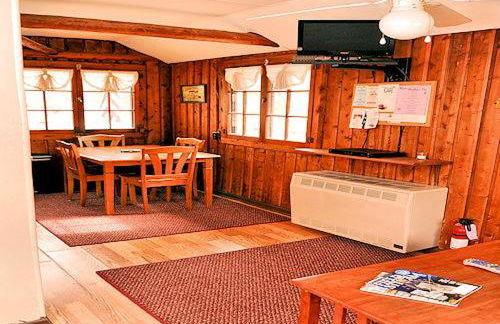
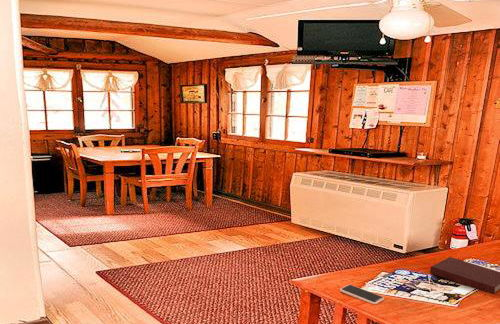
+ notebook (470, 274)
+ smartphone (361, 294)
